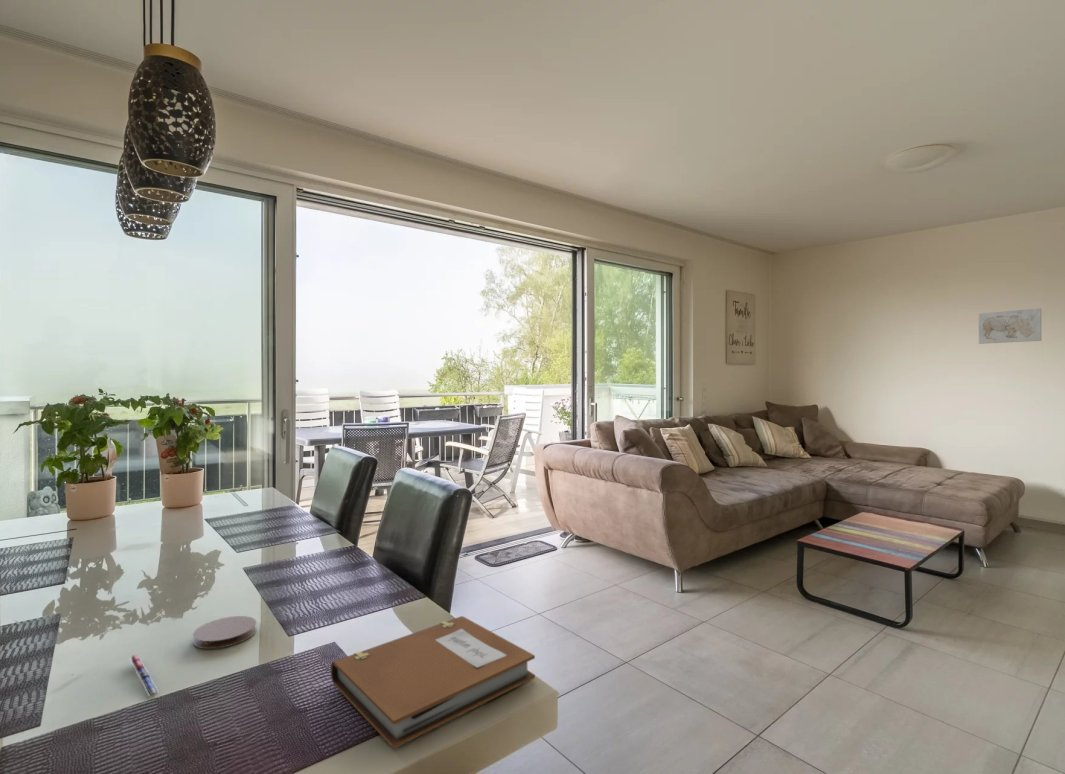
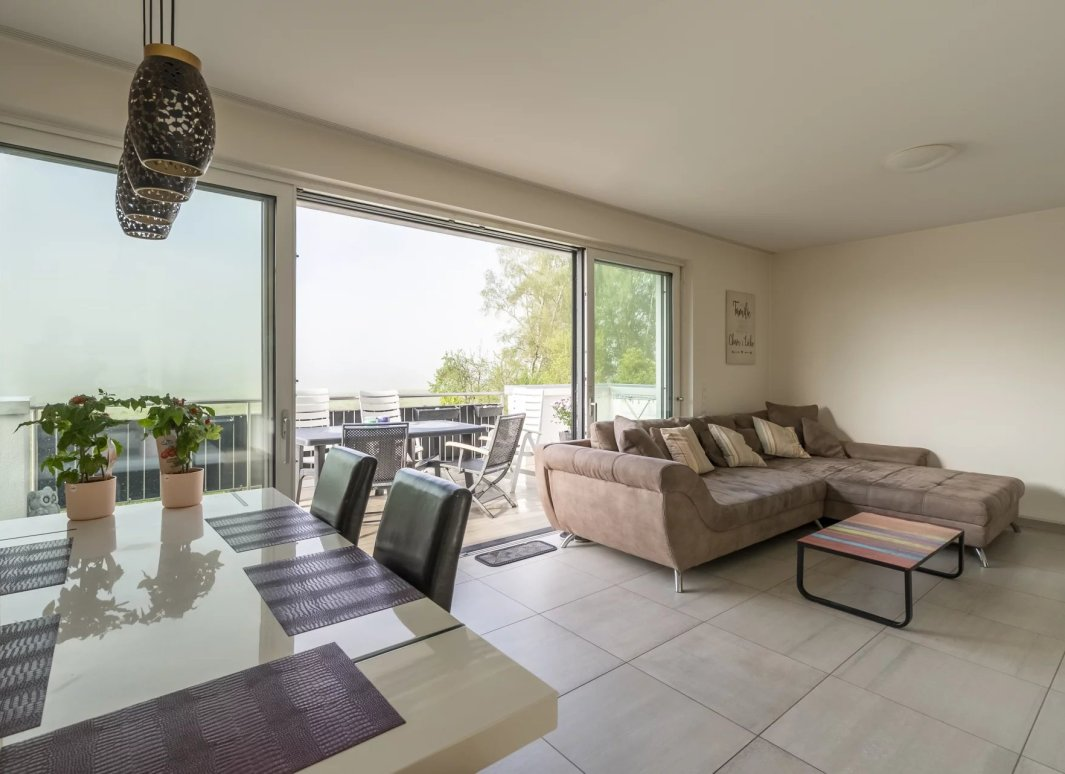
- notebook (436, 666)
- wall art (1009, 326)
- coaster (225, 631)
- pen (143, 673)
